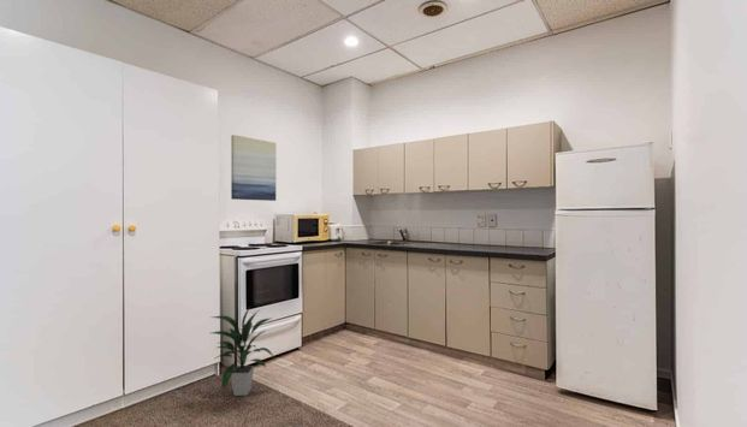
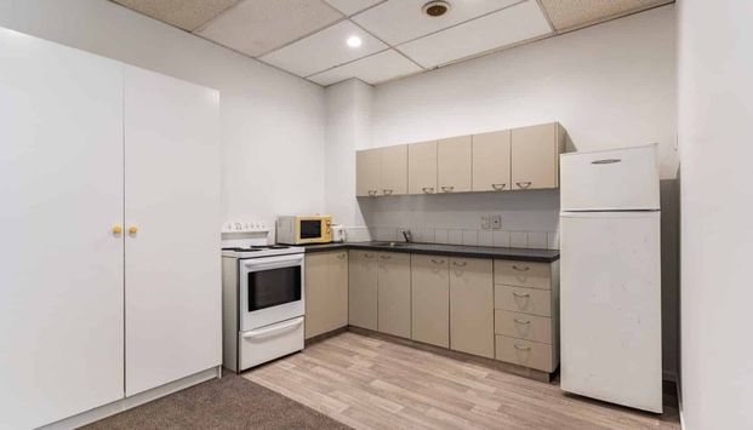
- indoor plant (239, 350)
- wall art (254, 170)
